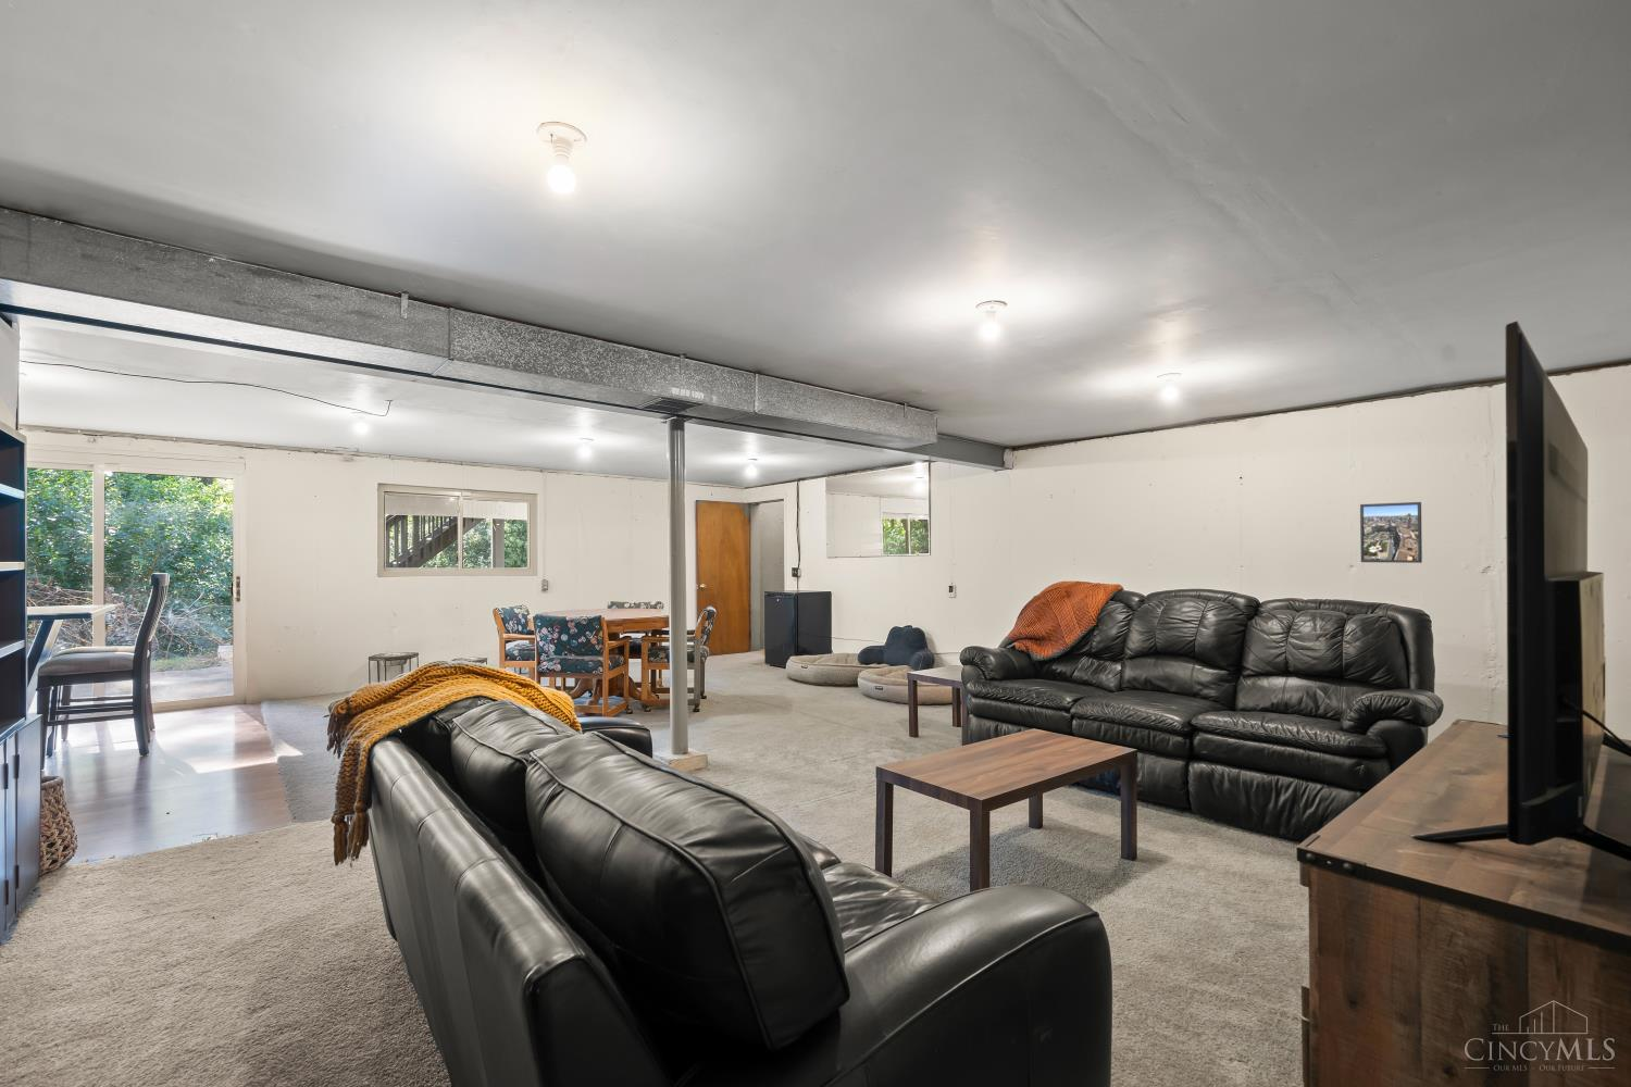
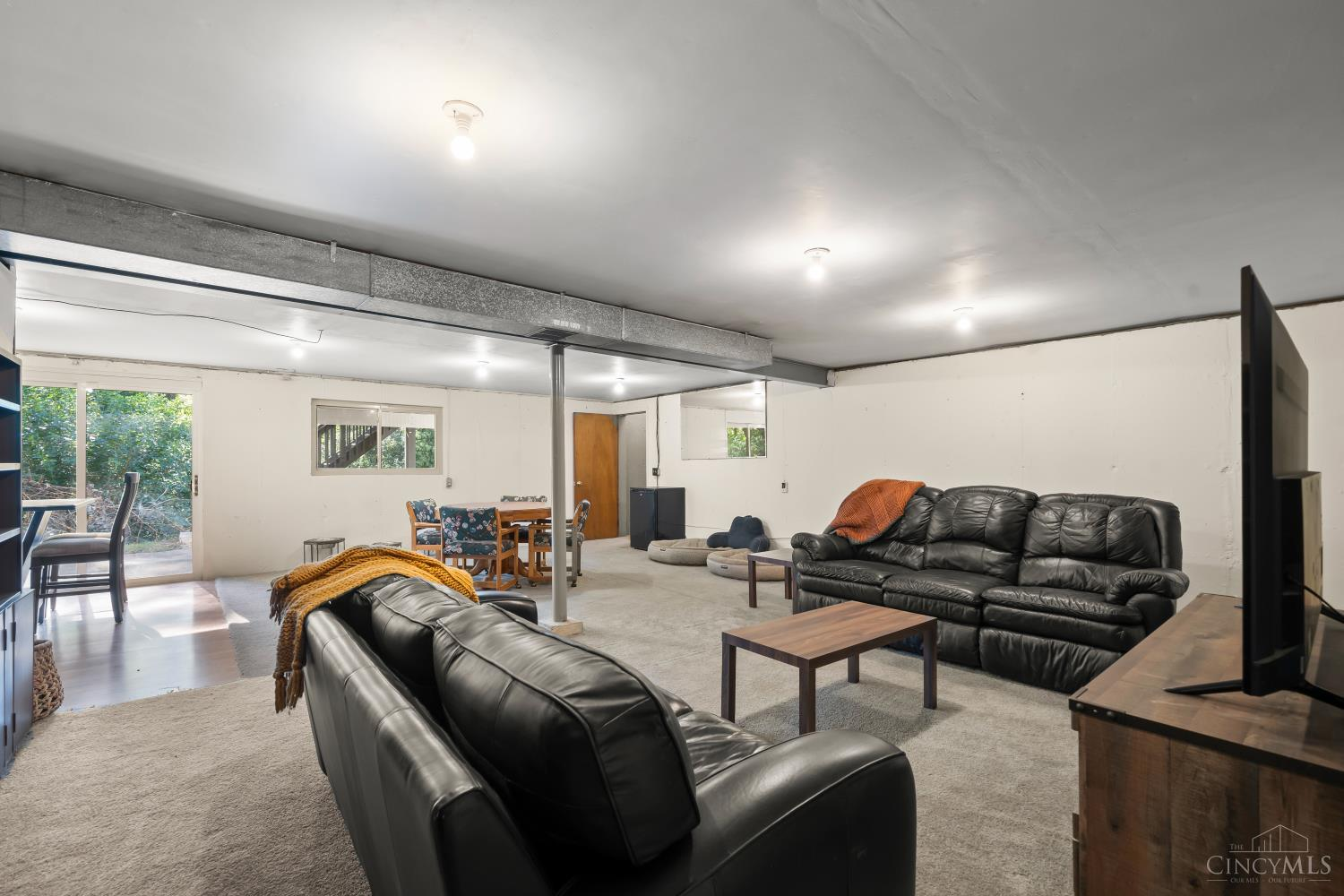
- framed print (1390, 533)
